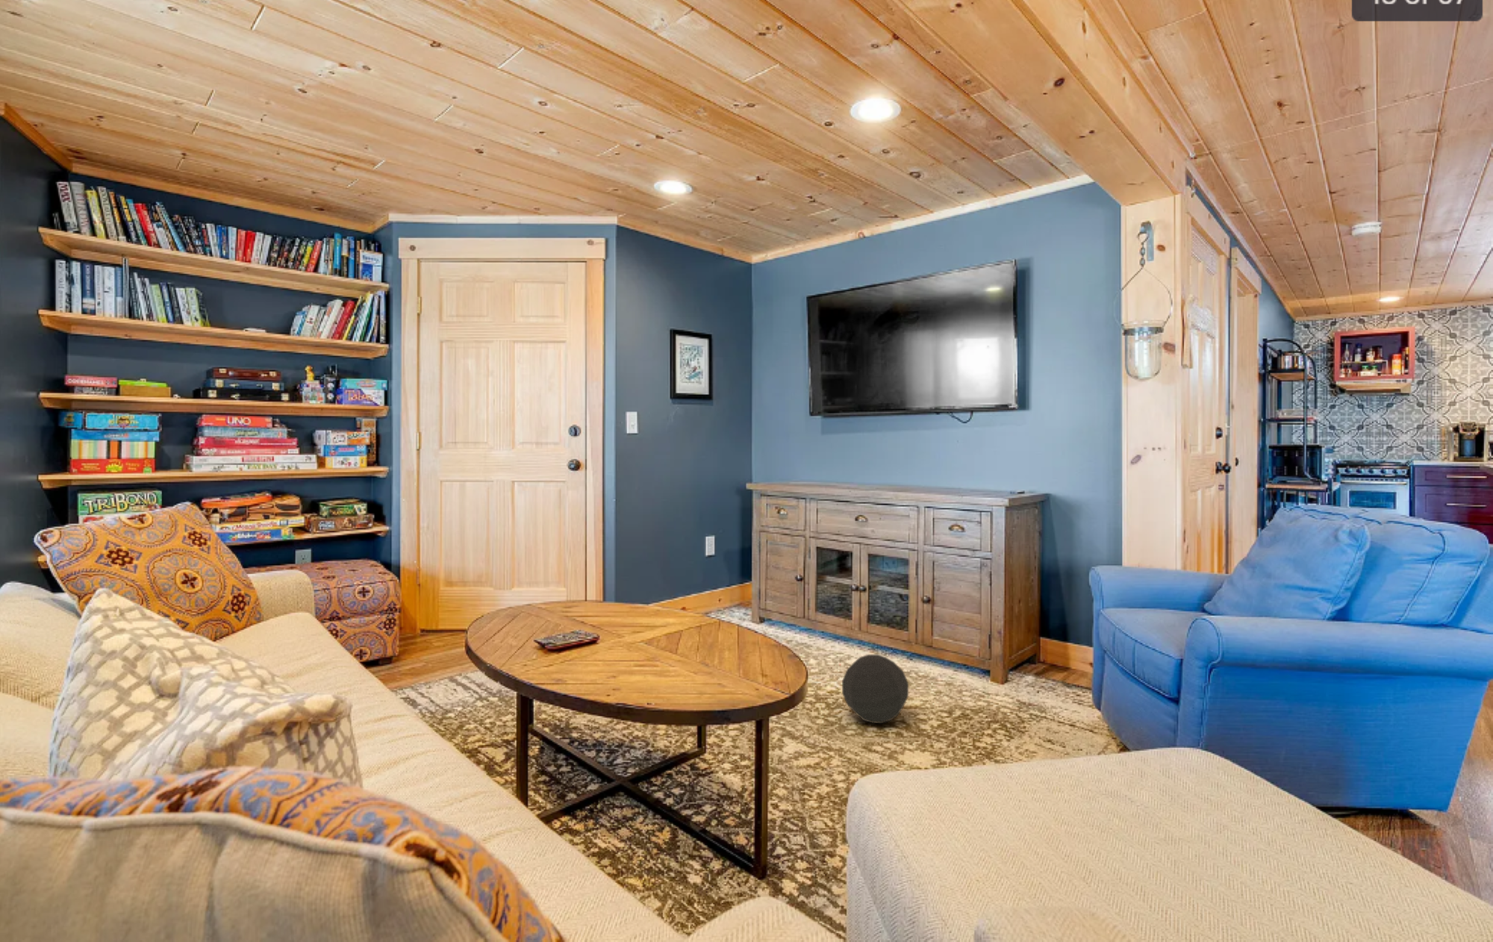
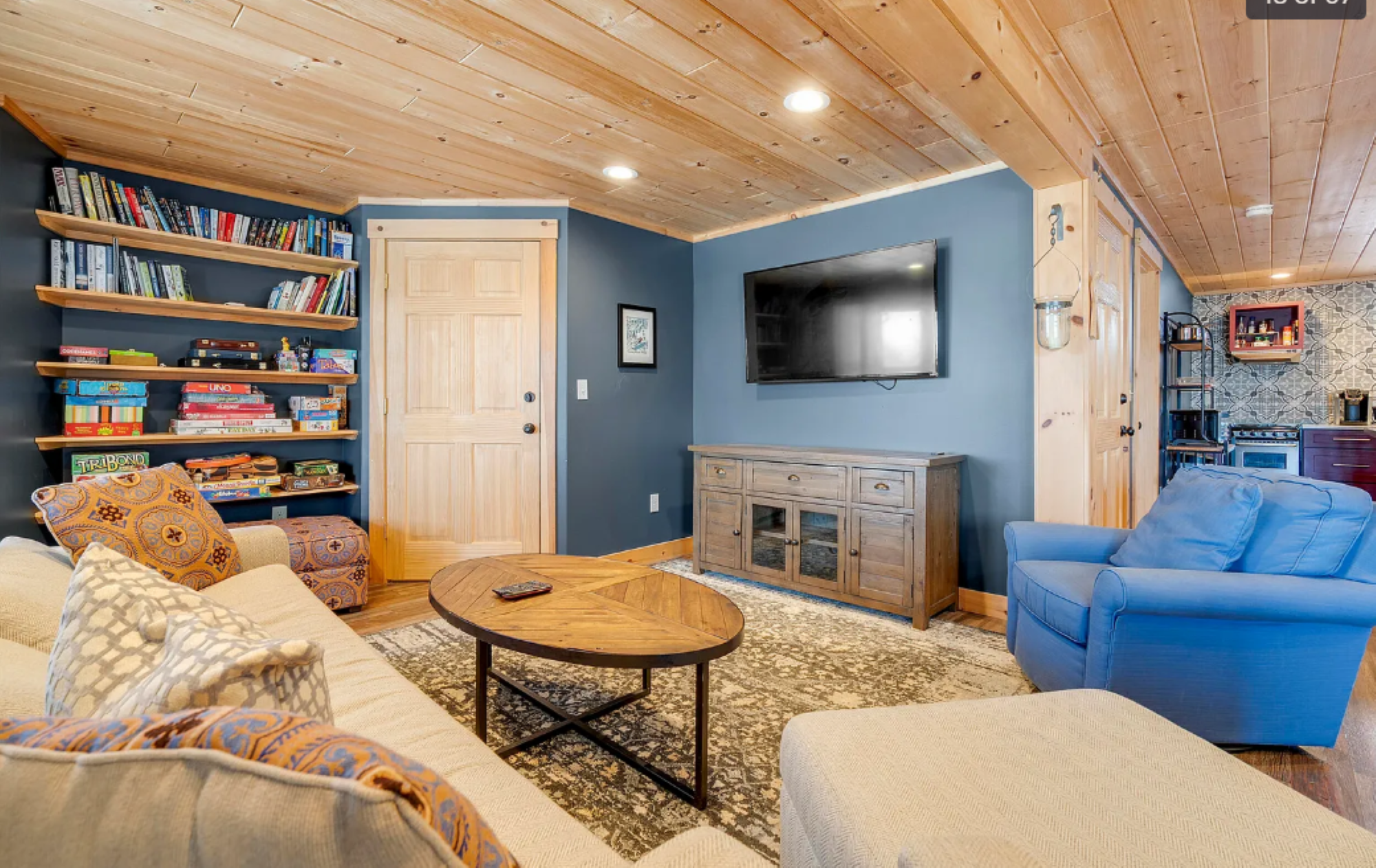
- ball (873, 688)
